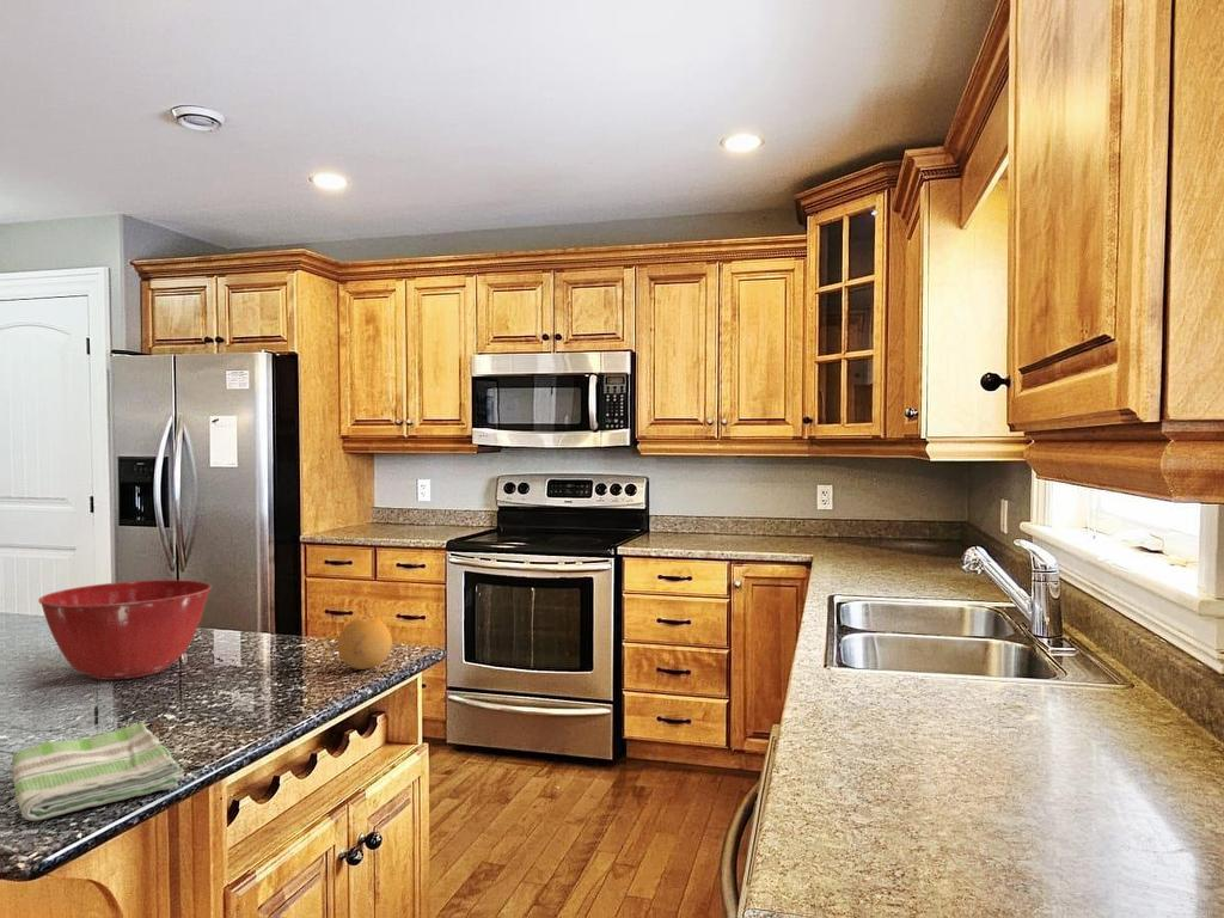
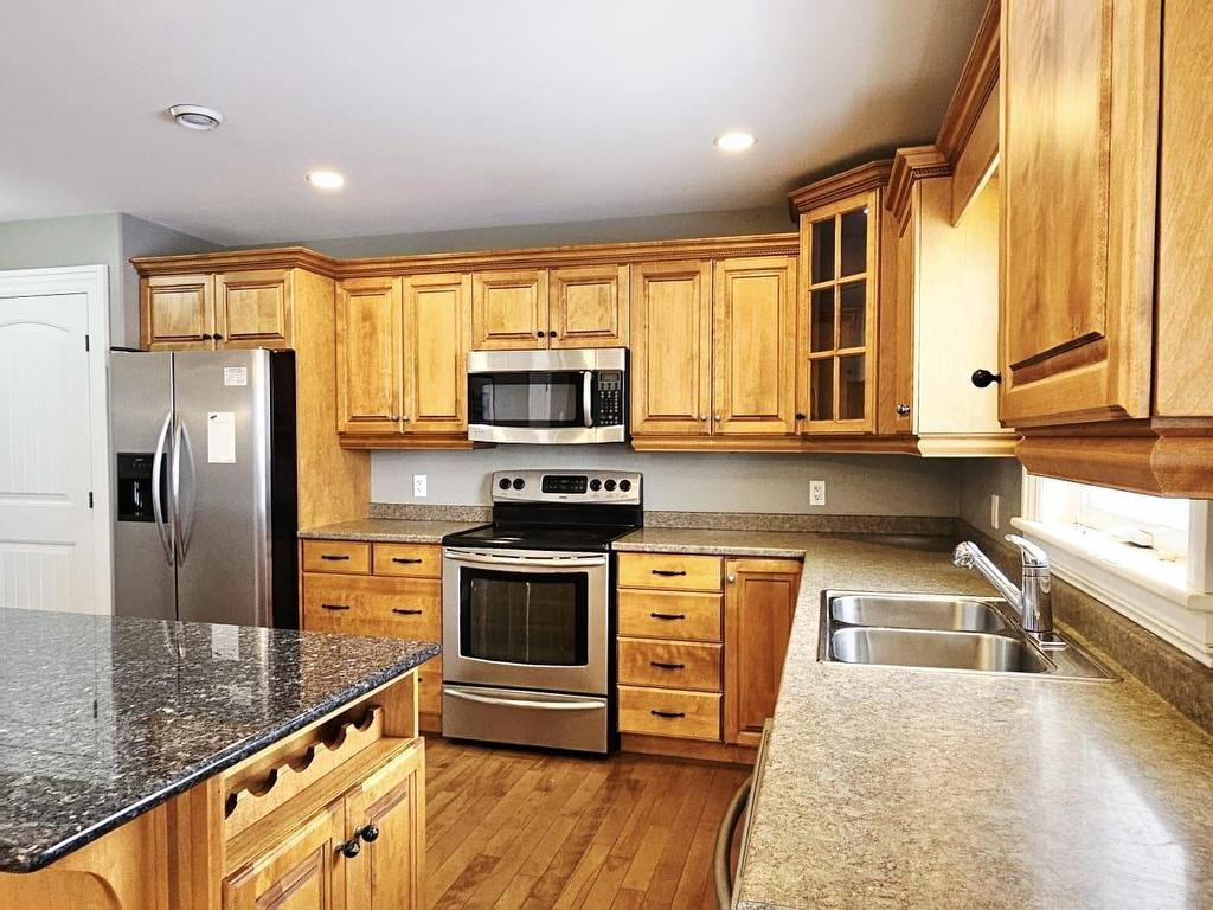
- mixing bowl (129, 630)
- fruit (365, 642)
- dish towel (93, 763)
